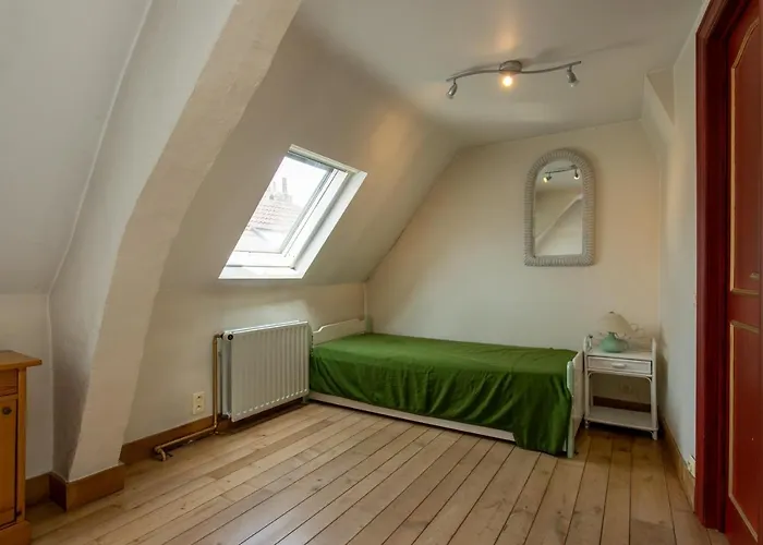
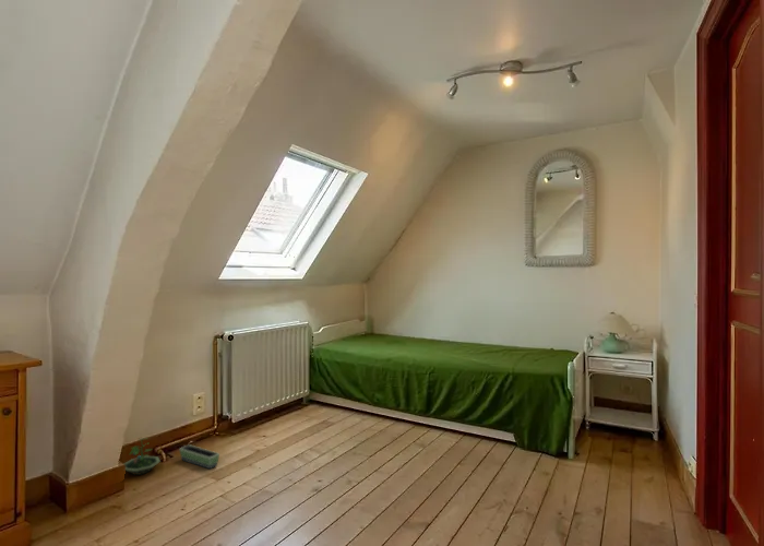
+ planter (199, 456)
+ terrarium (141, 443)
